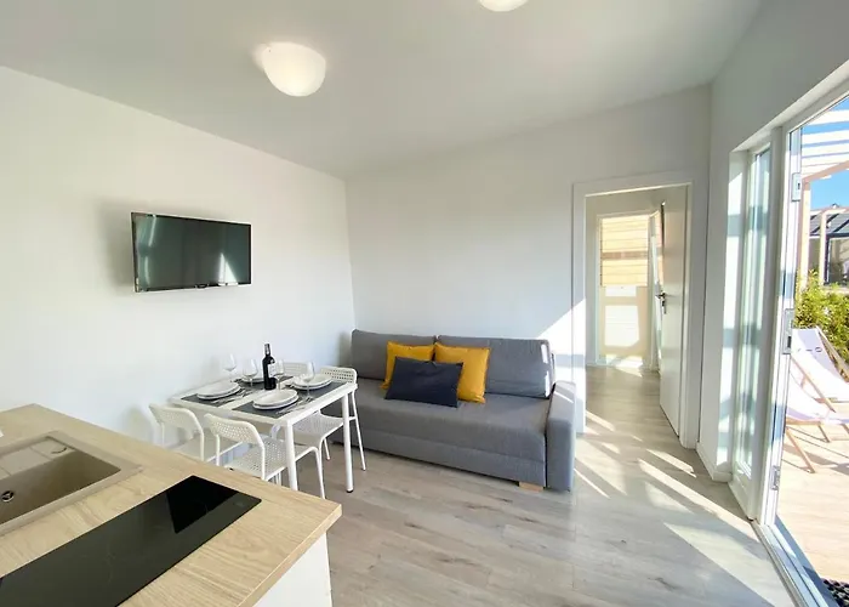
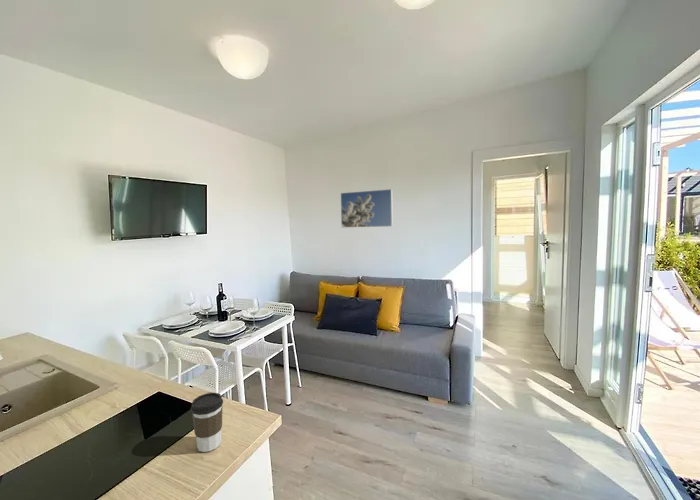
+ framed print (365, 209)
+ coffee cup (208, 422)
